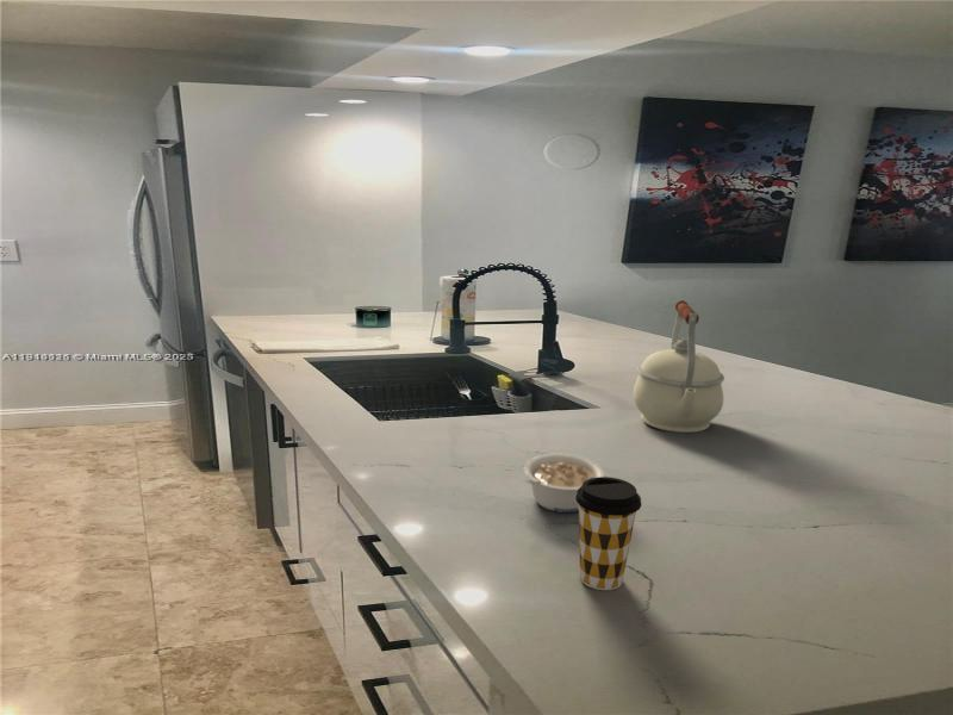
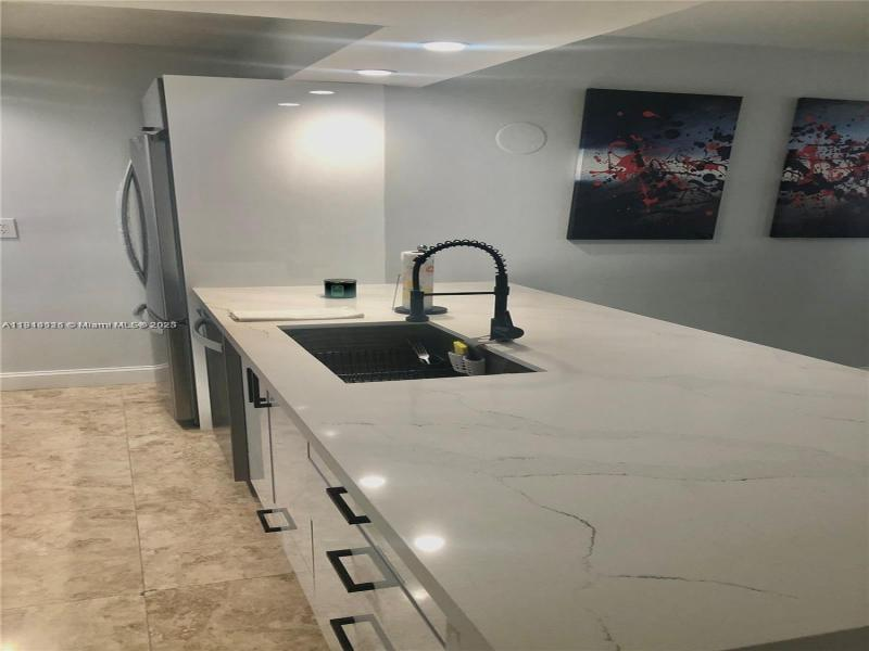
- kettle (681, 367)
- coffee cup (604, 534)
- legume (562, 483)
